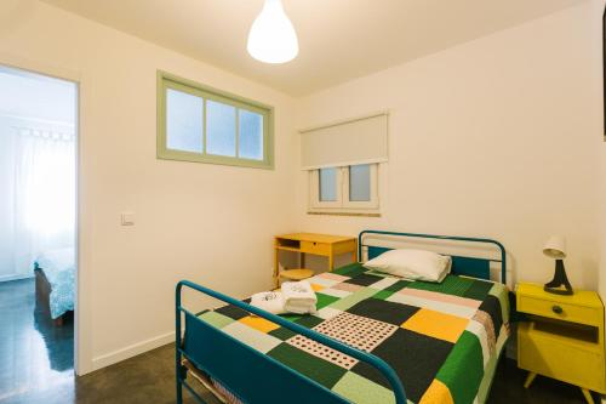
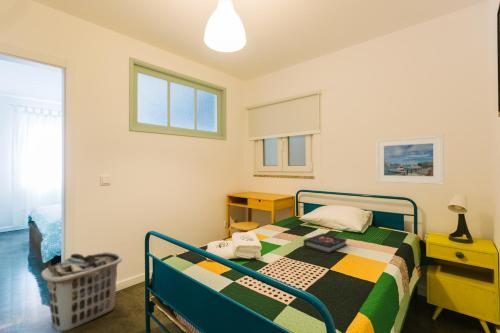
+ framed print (407, 160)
+ clothes hamper (85, 283)
+ book (325, 242)
